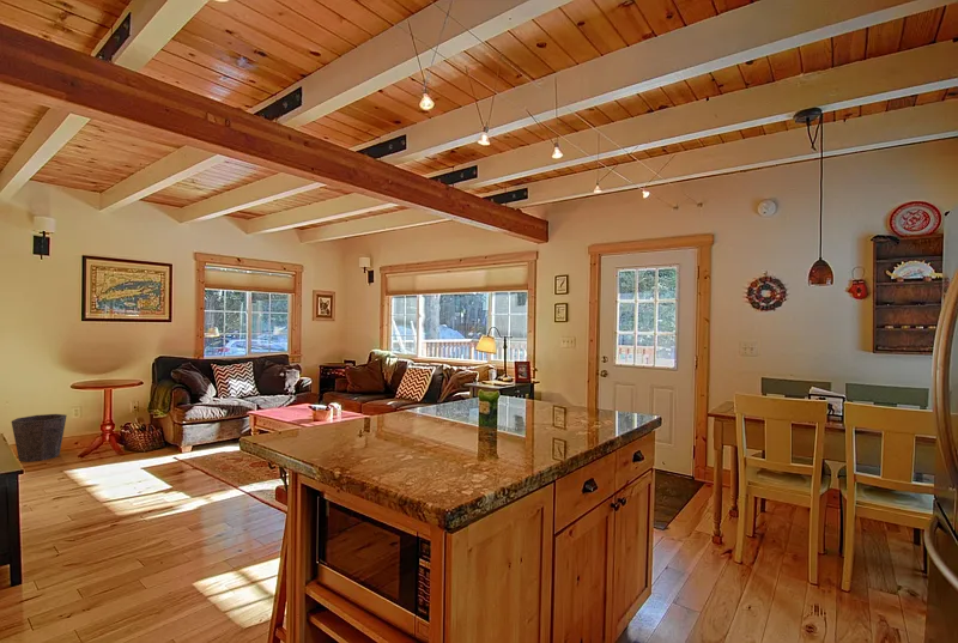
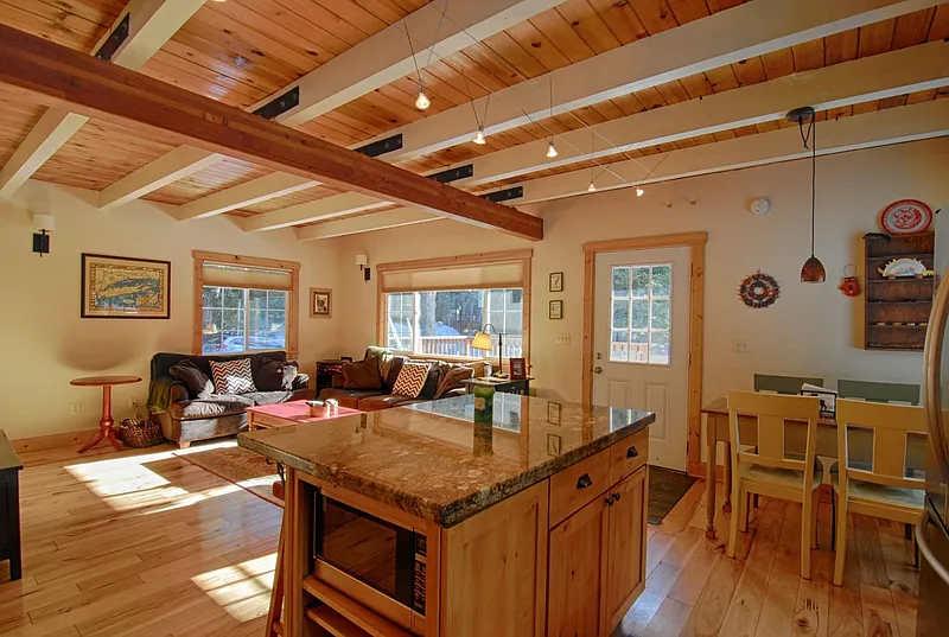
- waste bin (40, 437)
